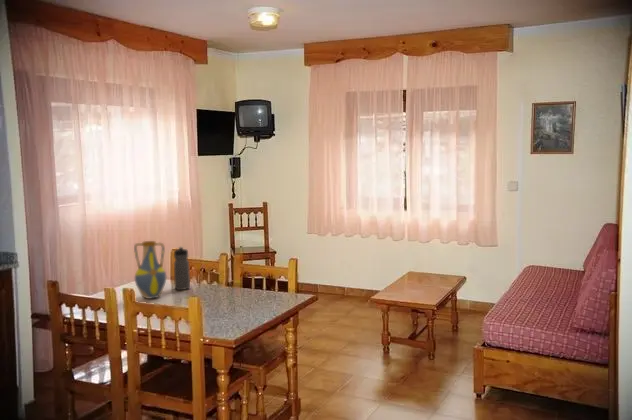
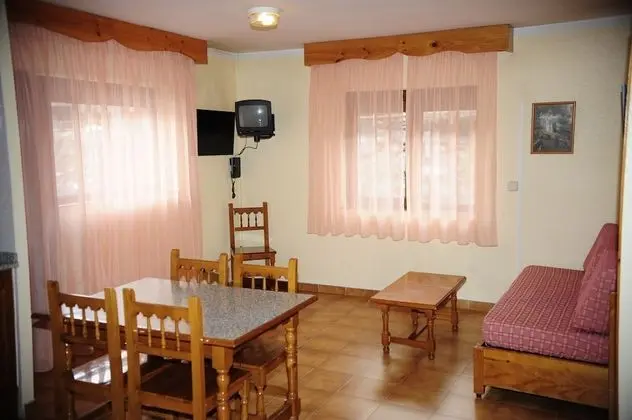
- vase (150, 269)
- water bottle (181, 267)
